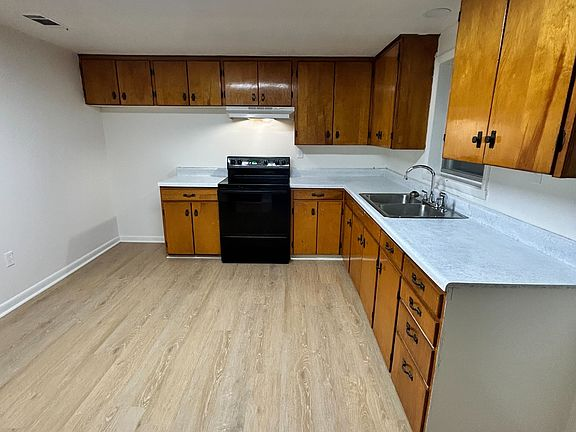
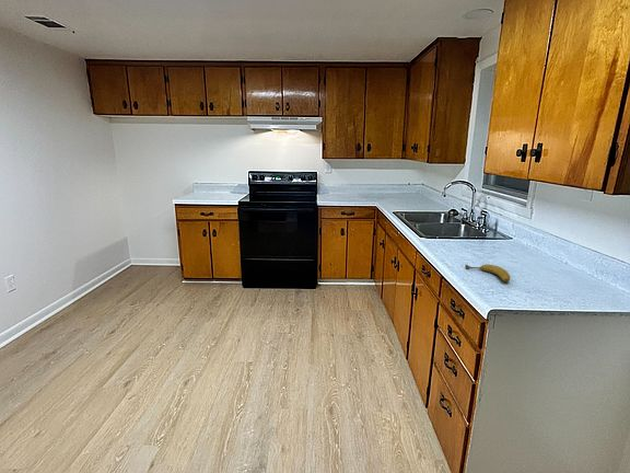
+ fruit (490, 272)
